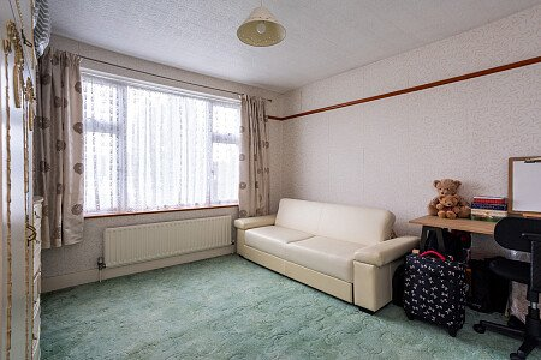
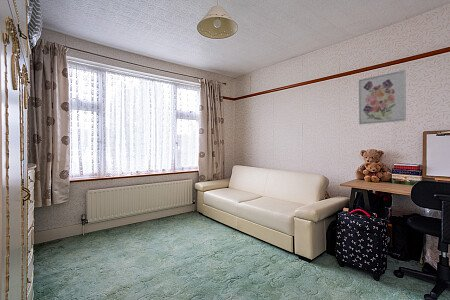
+ wall art (380, 99)
